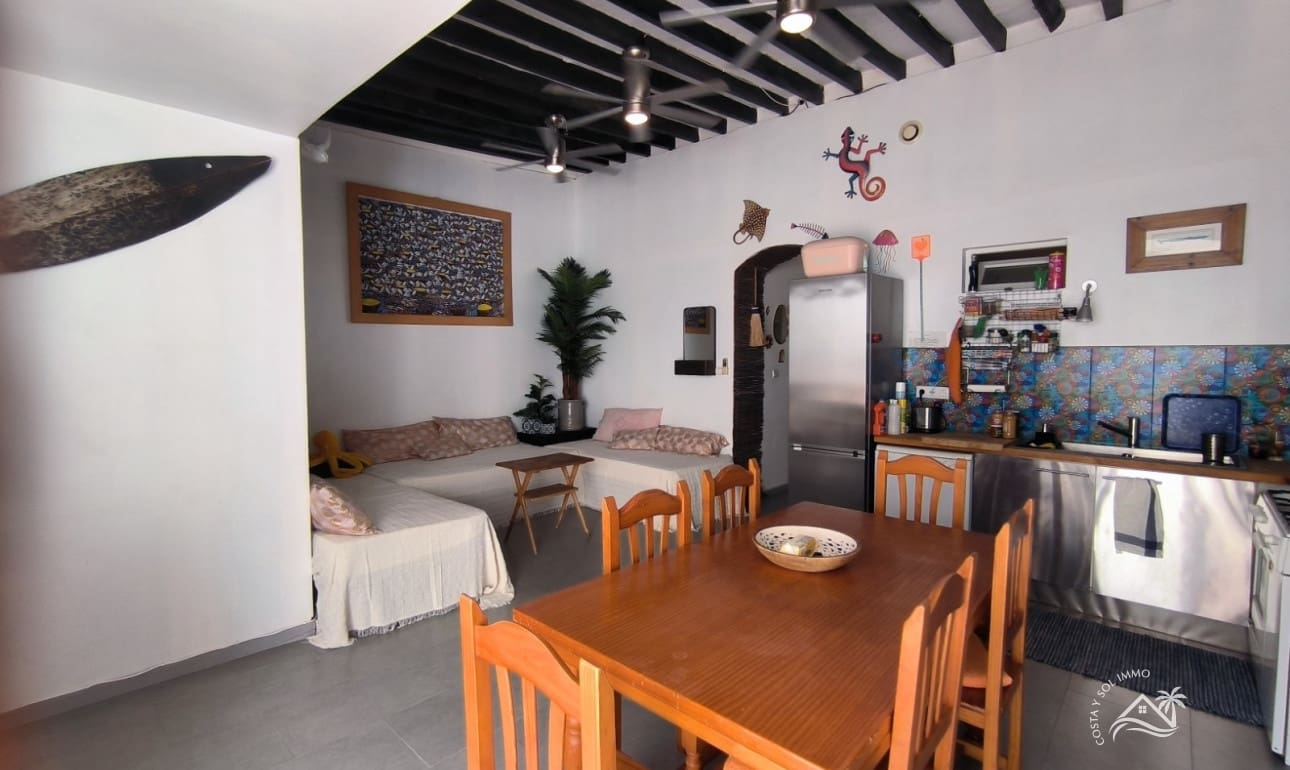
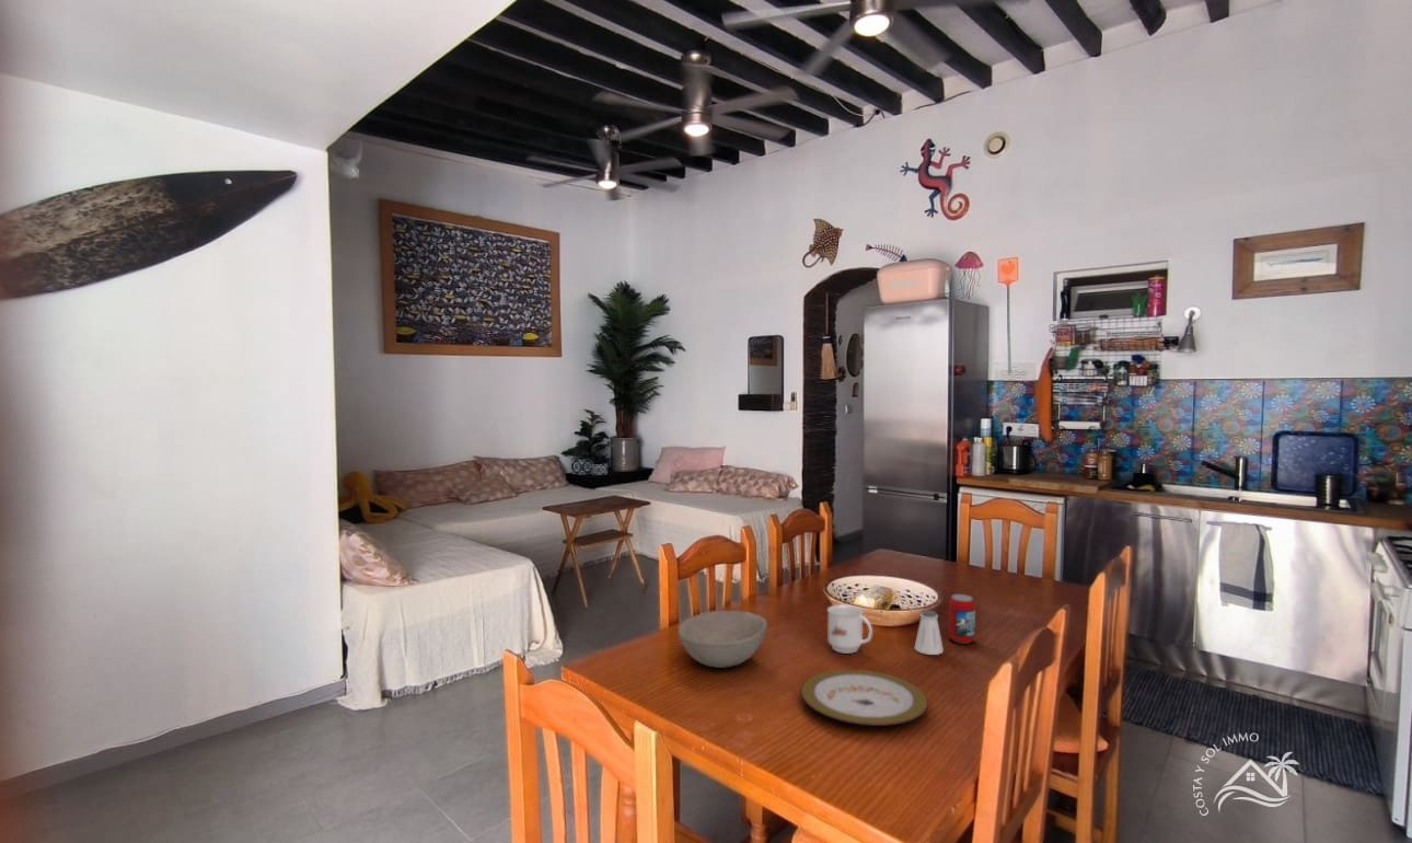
+ bowl (722, 642)
+ mug (849, 631)
+ plate (863, 698)
+ saltshaker (928, 631)
+ beverage can (961, 619)
